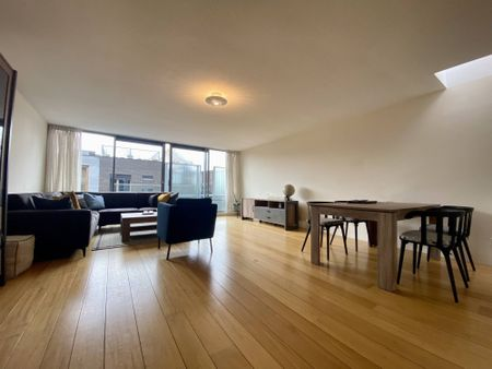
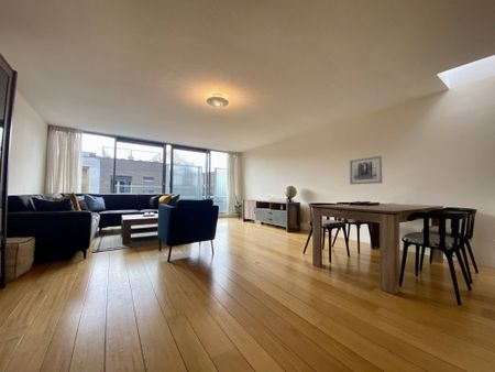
+ wall art (364, 171)
